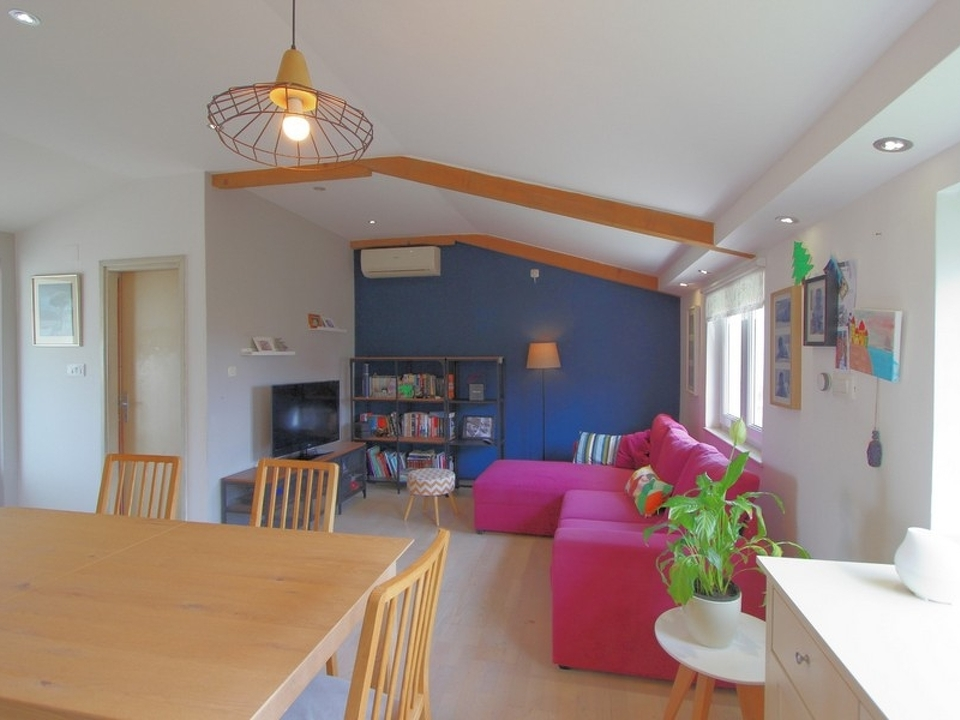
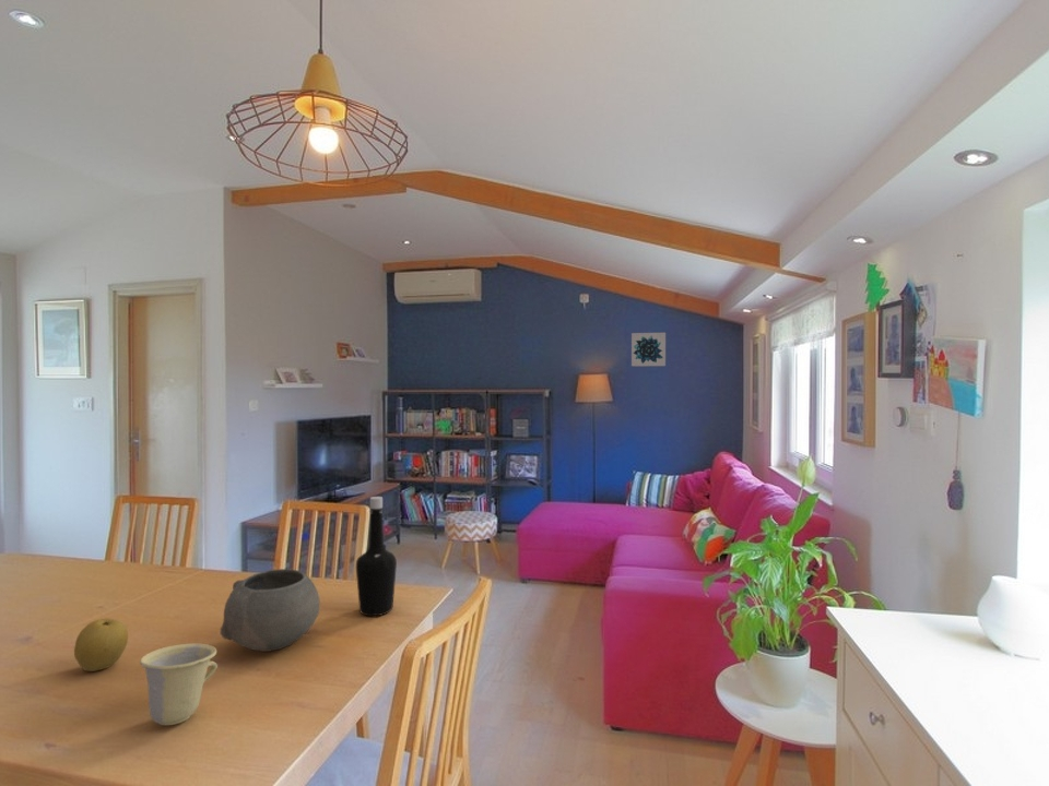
+ cup (179, 682)
+ bowl (271, 610)
+ wall art (648, 349)
+ fruit (102, 643)
+ bottle (376, 553)
